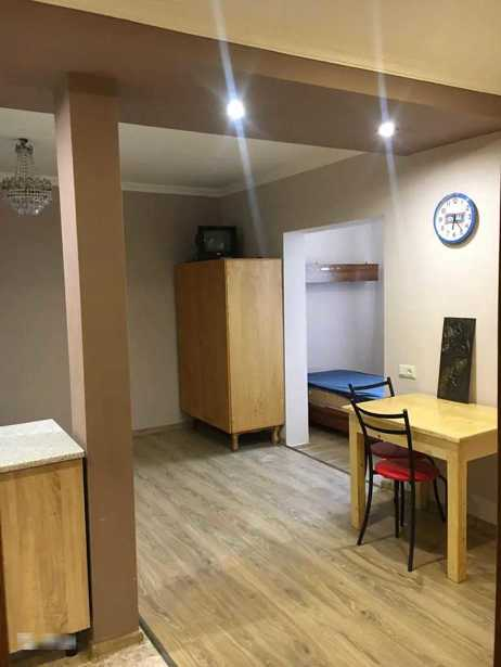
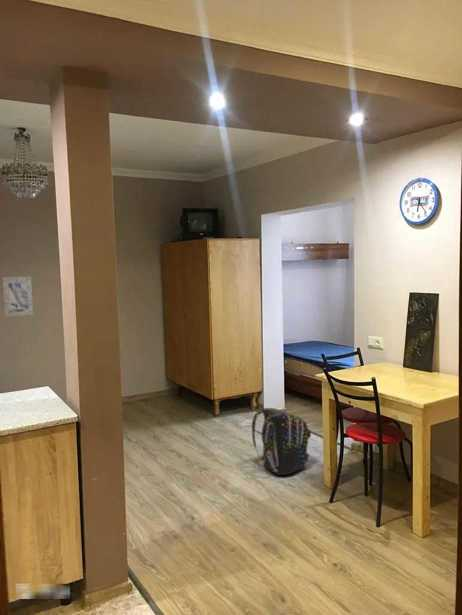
+ wall art (18, 296)
+ backpack (280, 439)
